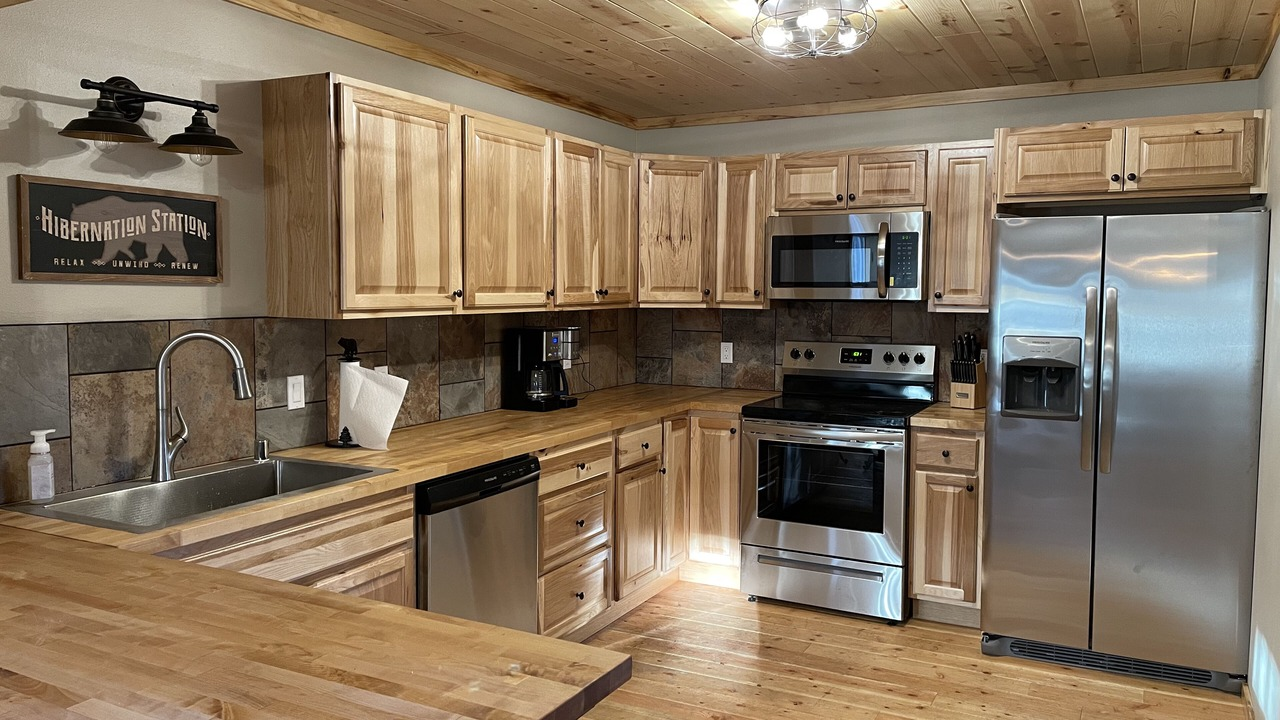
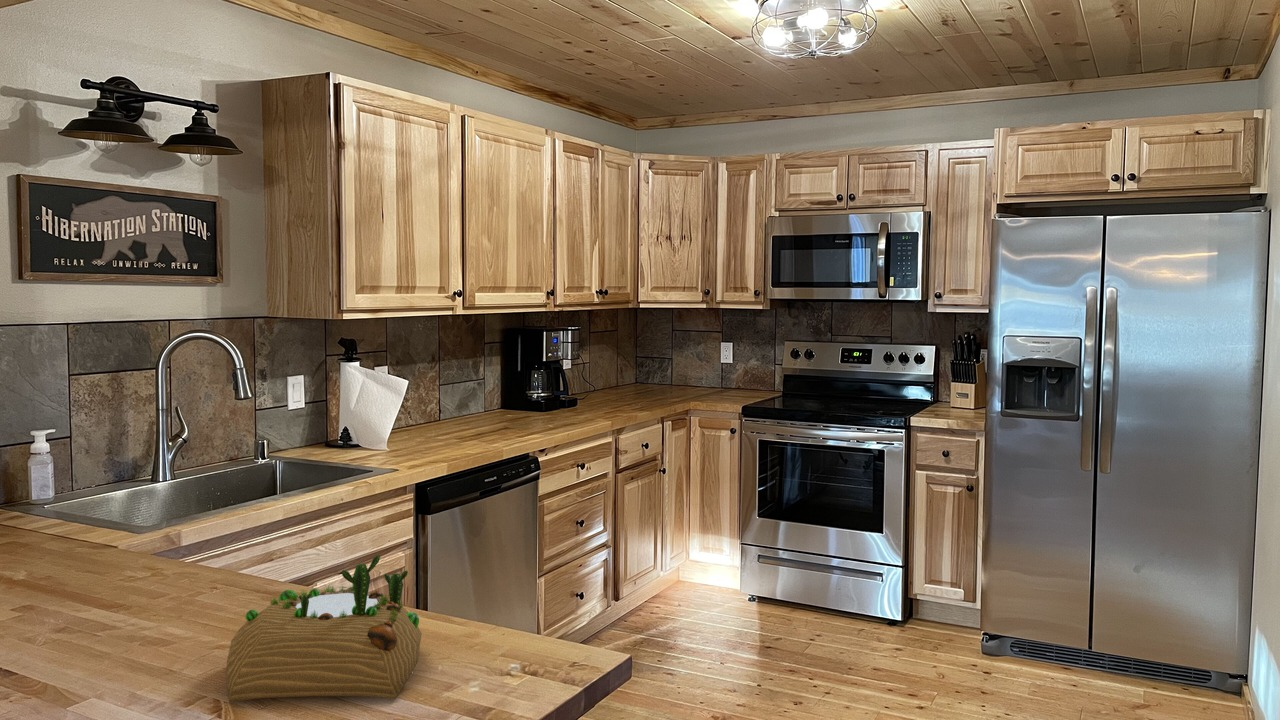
+ succulent planter (327, 614)
